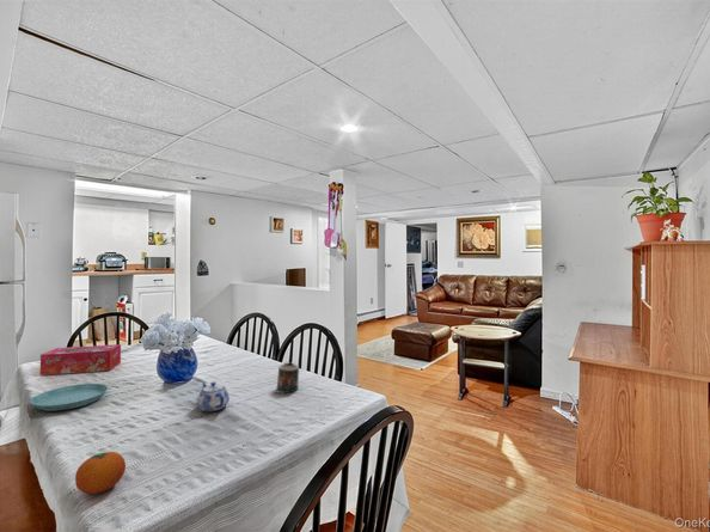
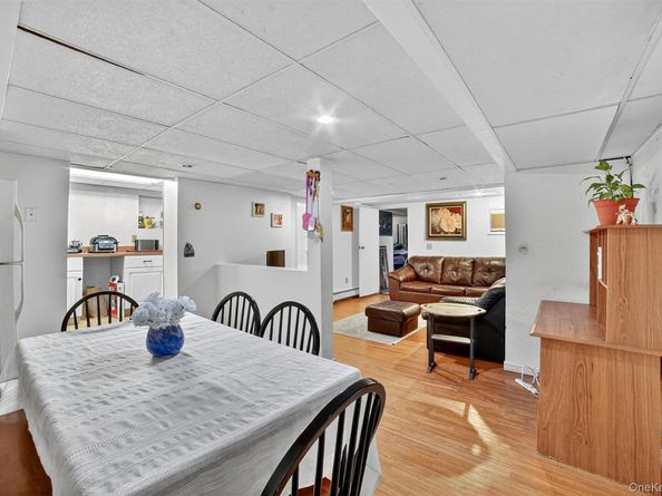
- fruit (100, 471)
- candle (284, 377)
- tissue box (82, 359)
- saucer (71, 397)
- teapot (212, 393)
